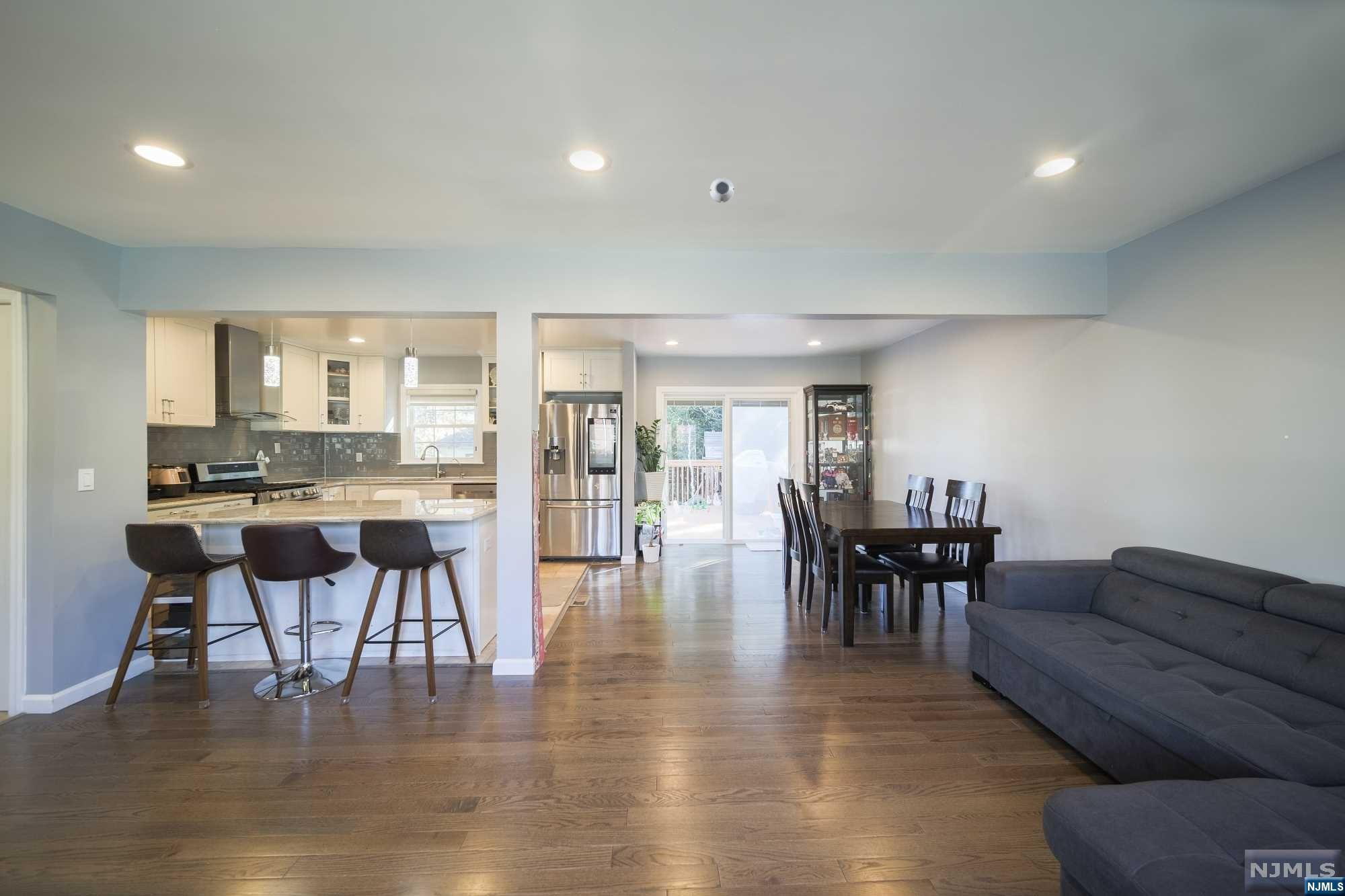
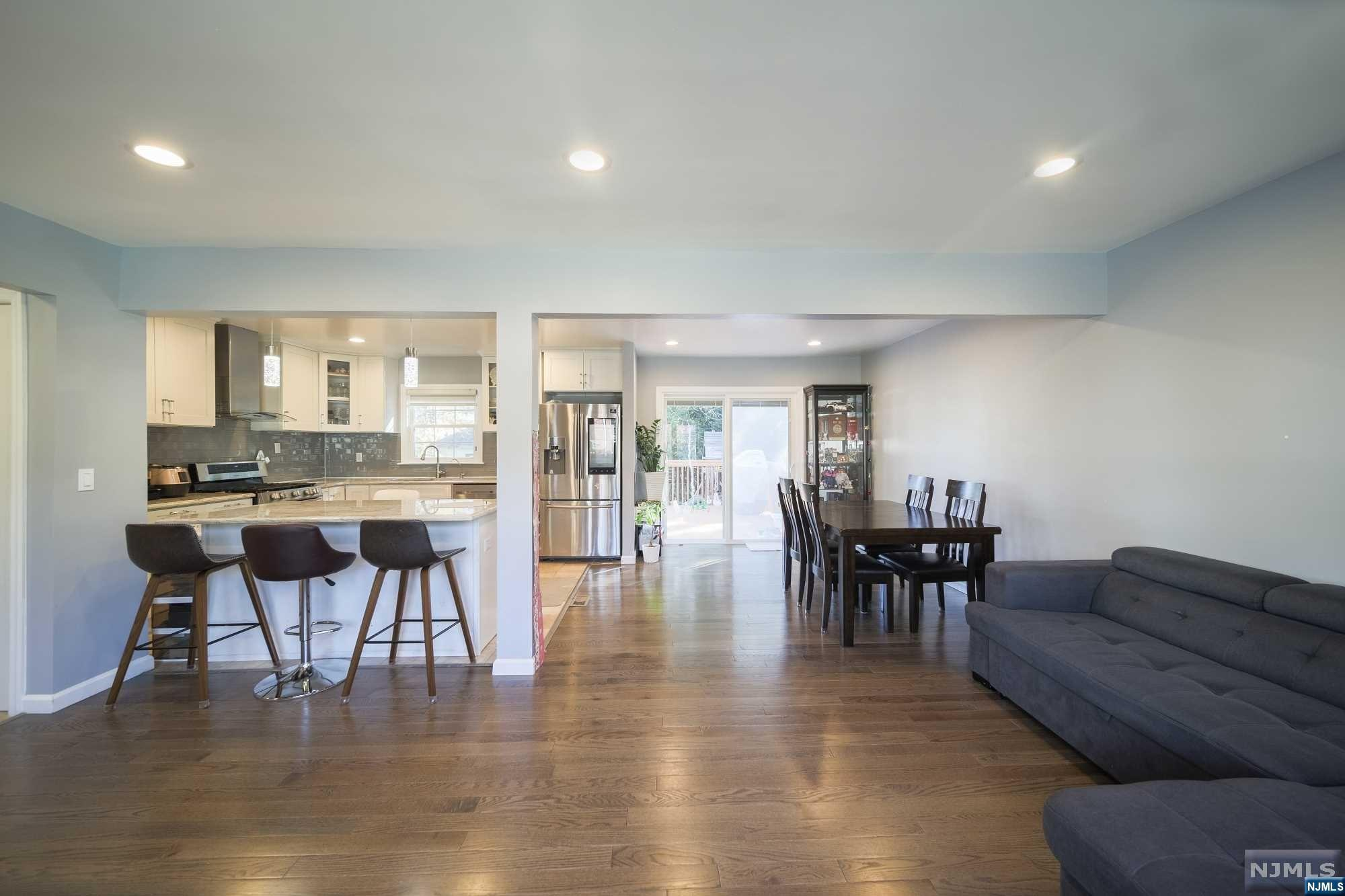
- smoke detector (722, 189)
